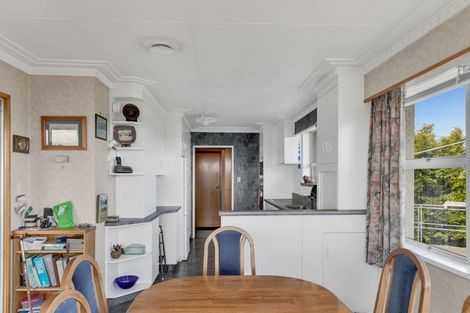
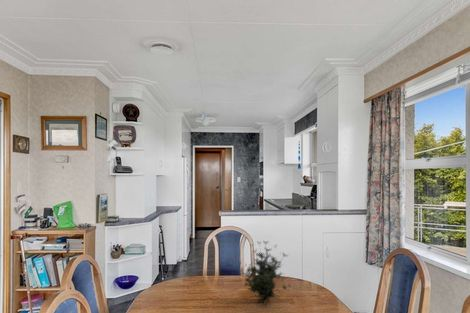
+ plant (265, 273)
